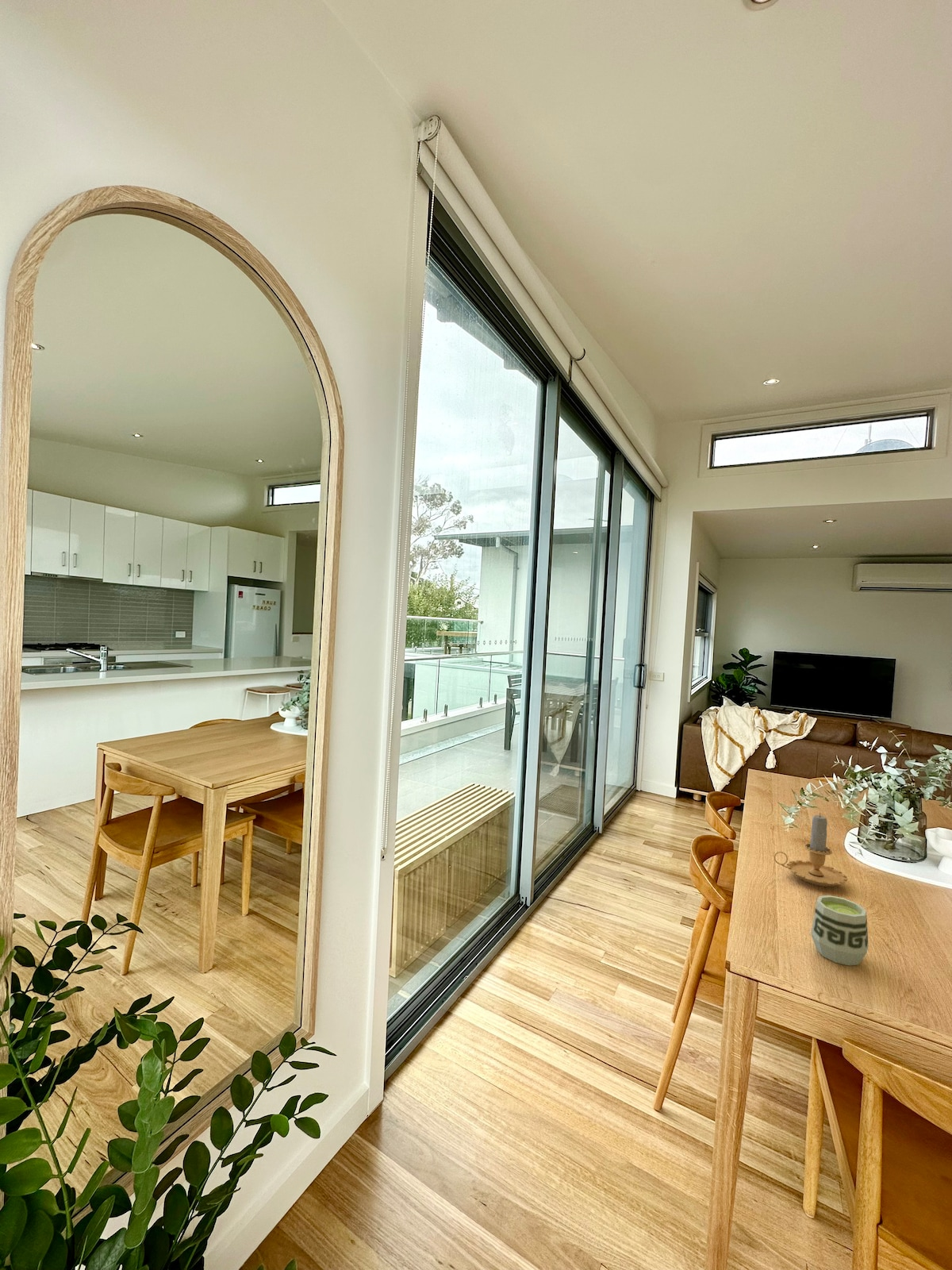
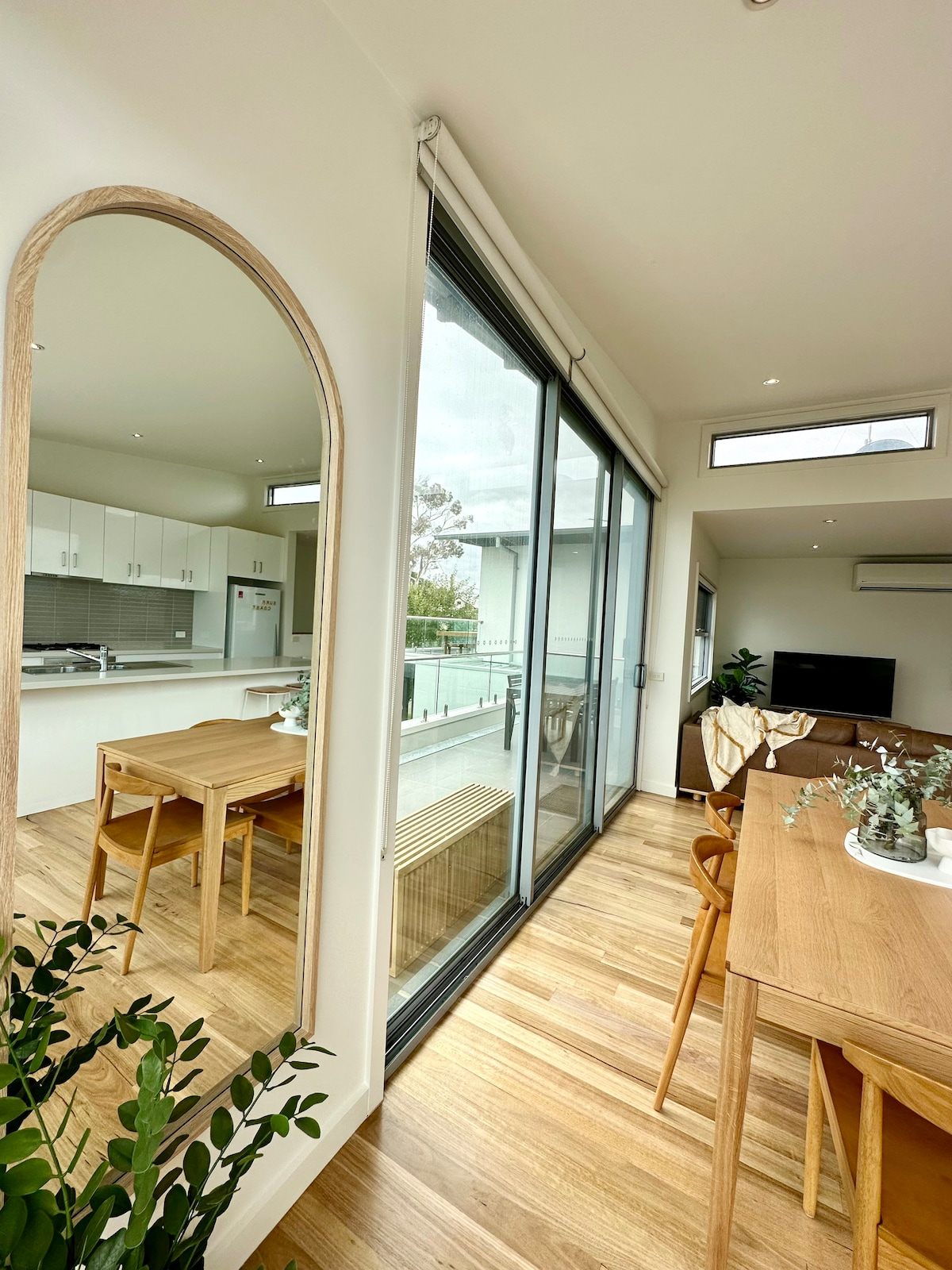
- cup (839, 929)
- candle (811, 845)
